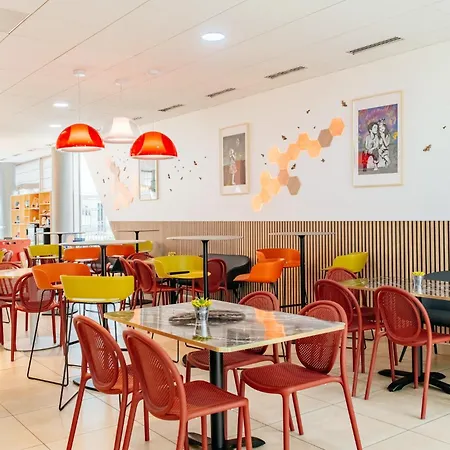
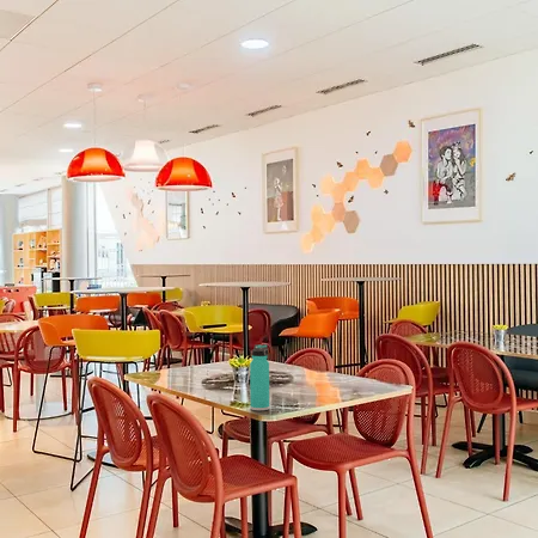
+ thermos bottle (259, 377)
